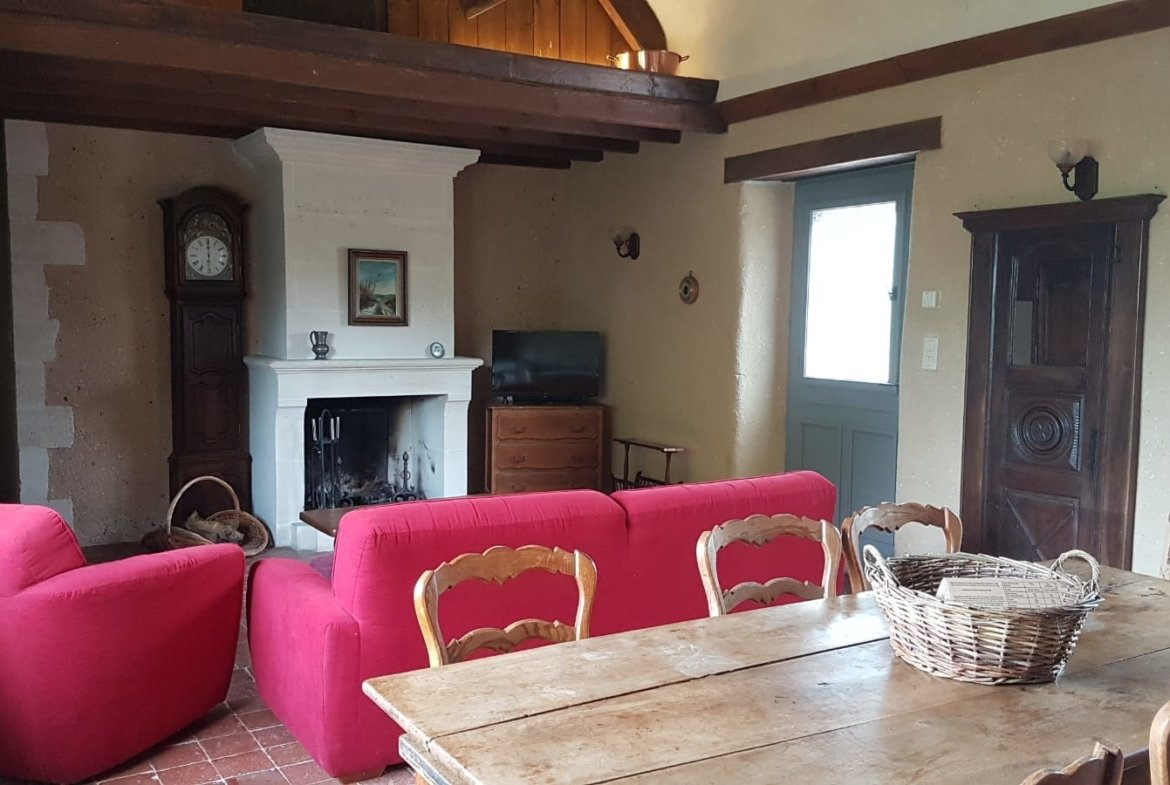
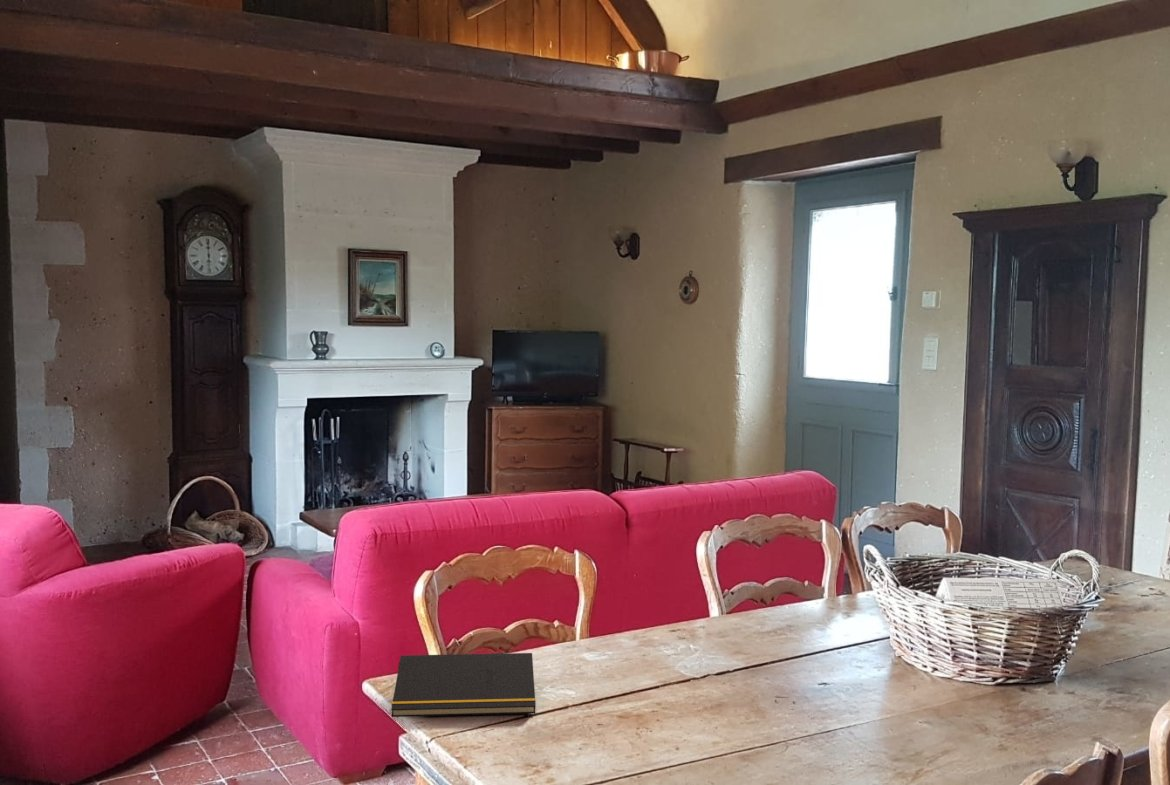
+ notepad (465, 683)
